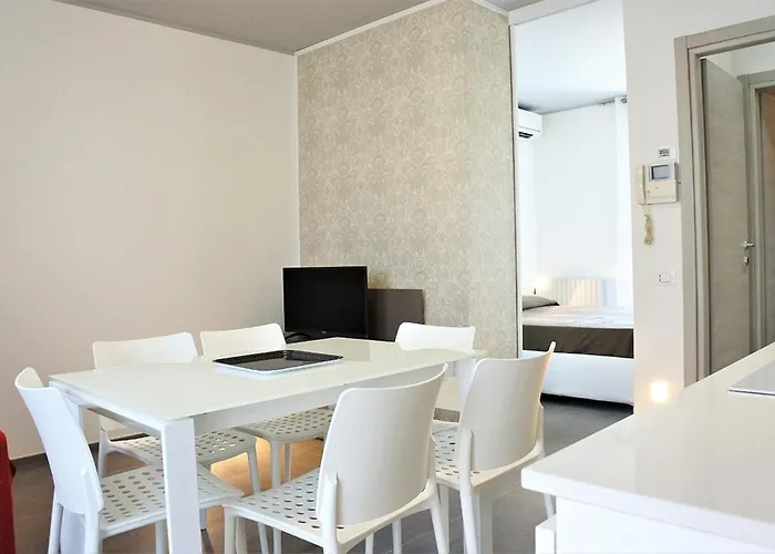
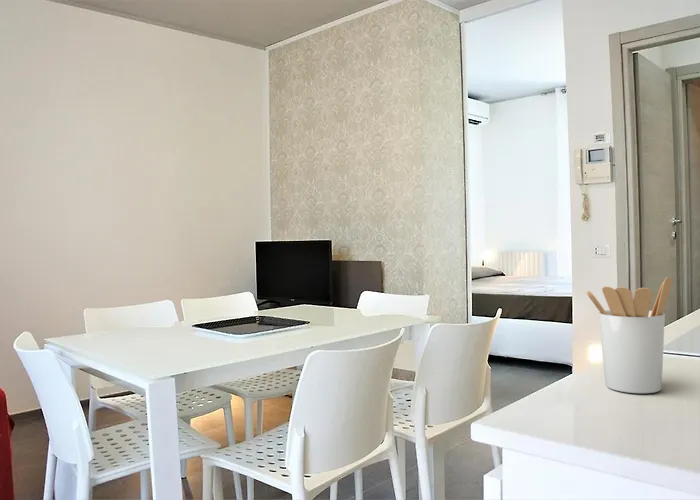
+ utensil holder (630, 334)
